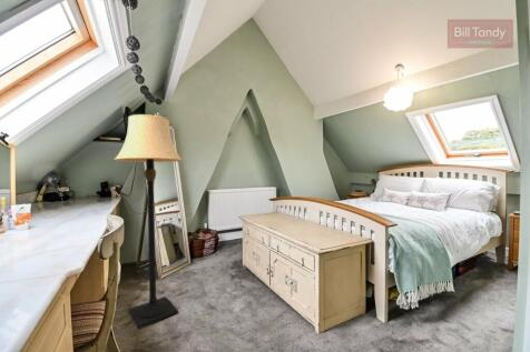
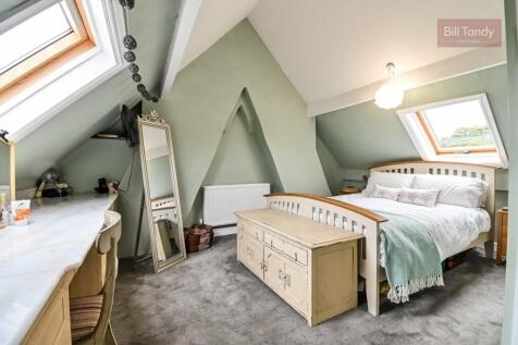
- lamp (150, 215)
